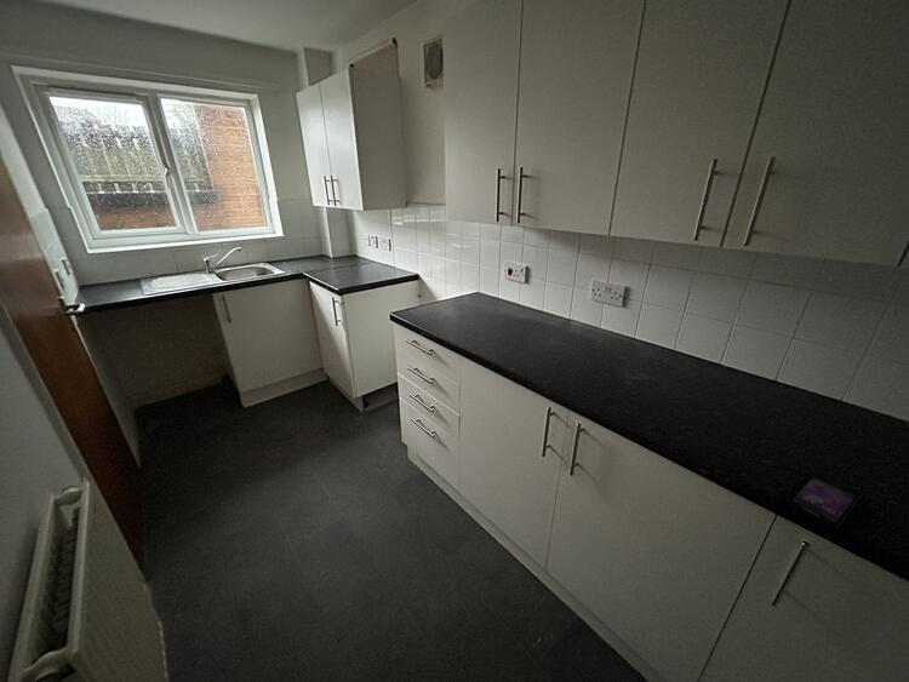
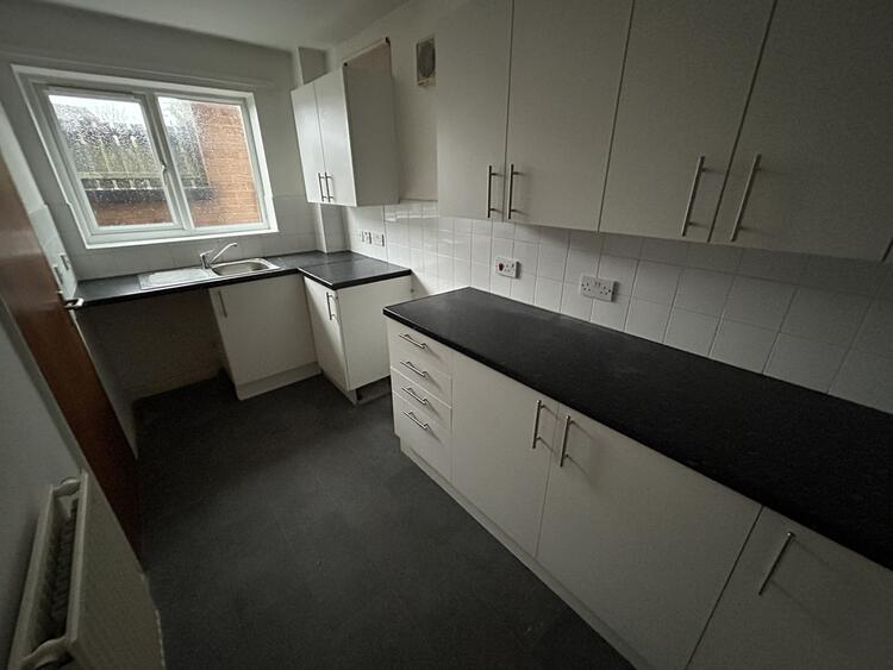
- smartphone (823, 498)
